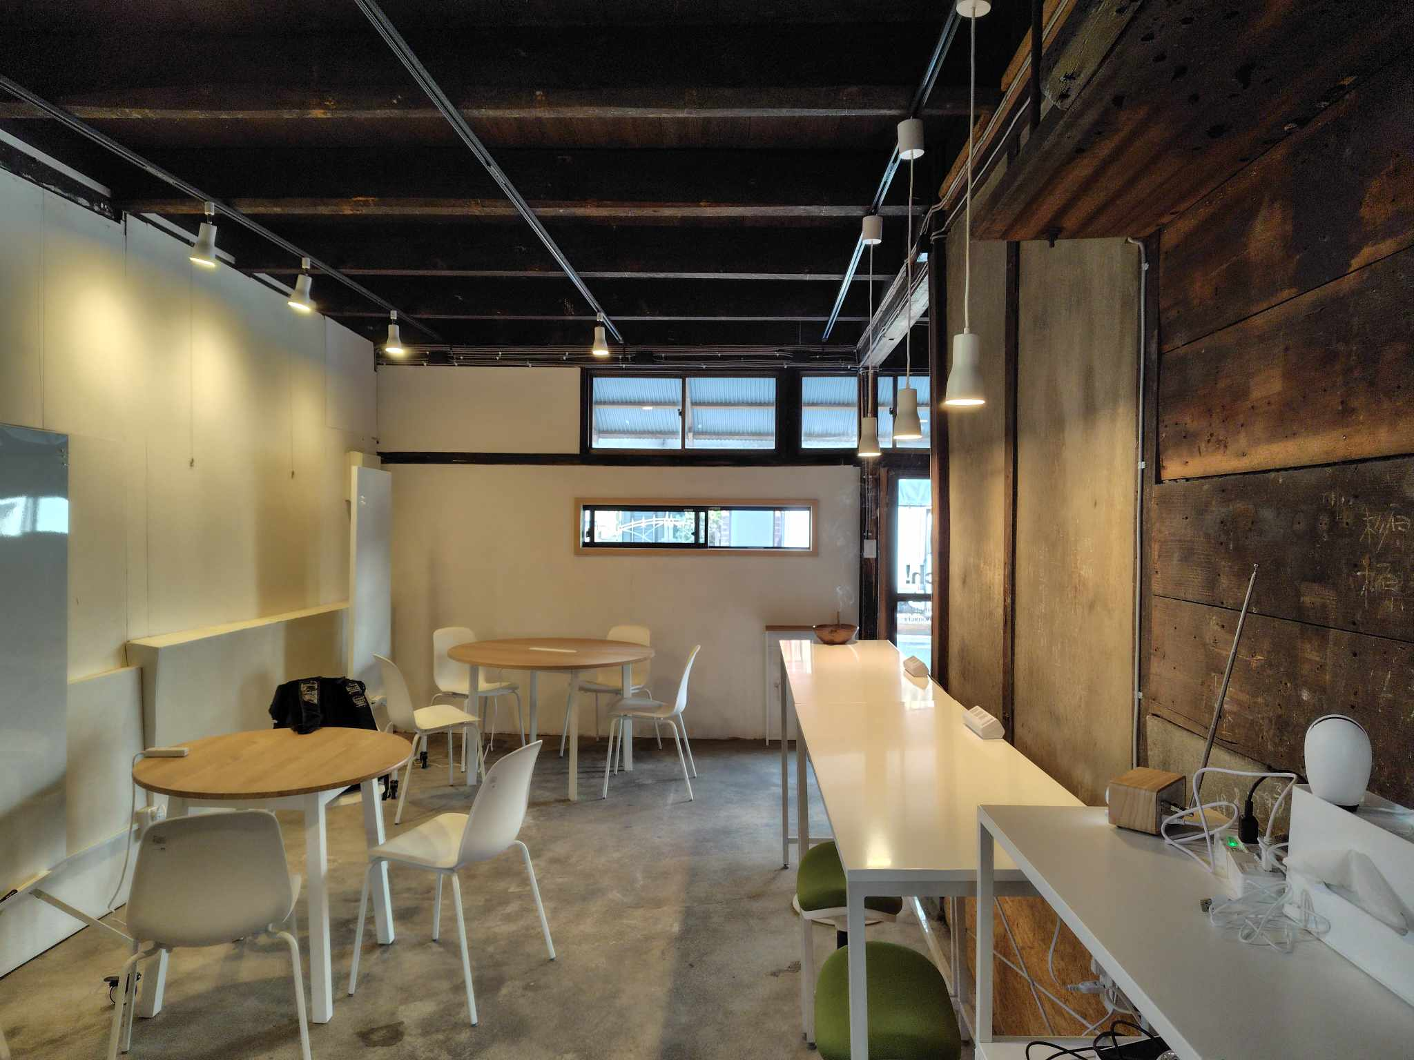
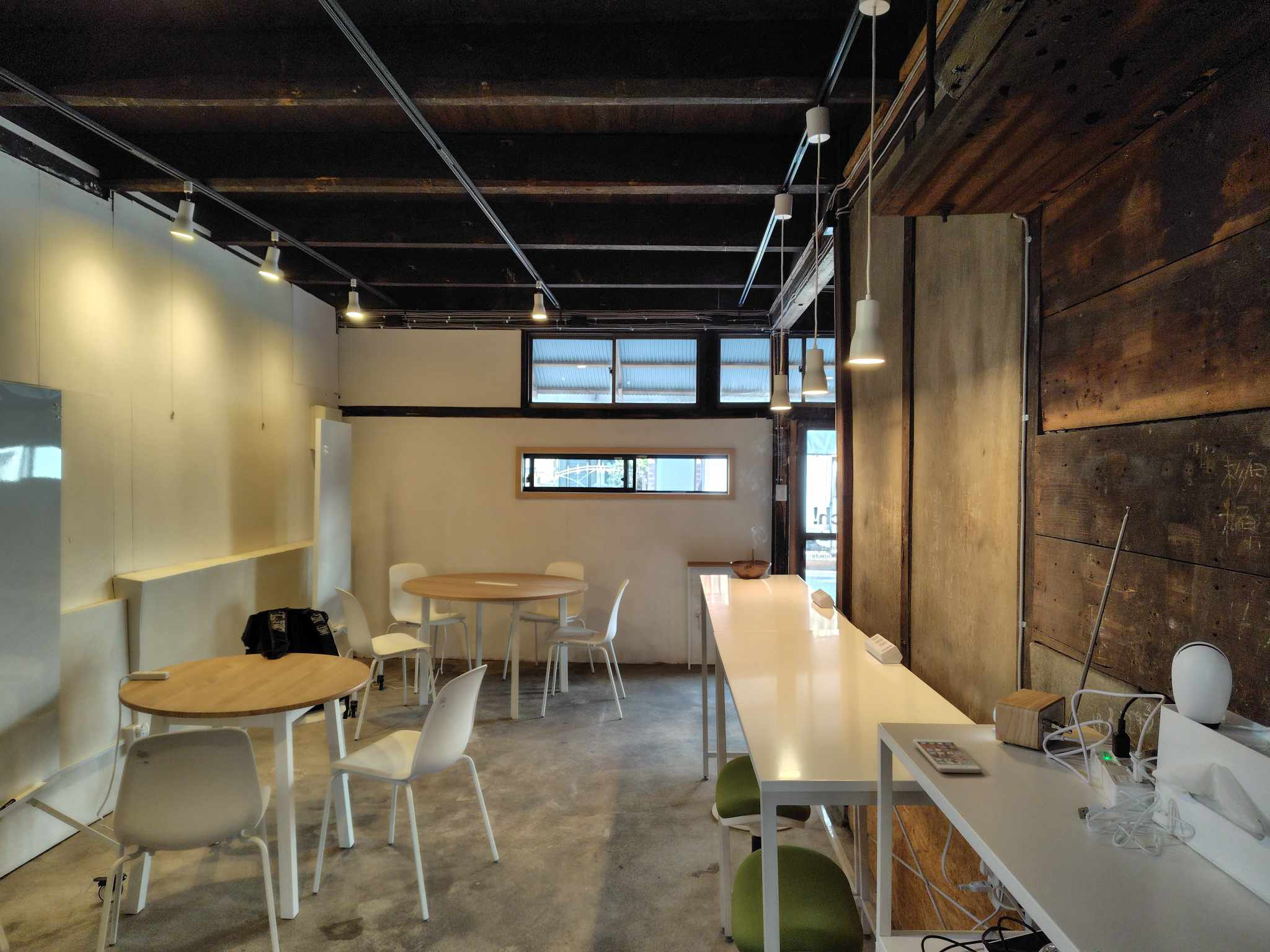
+ smartphone (945, 755)
